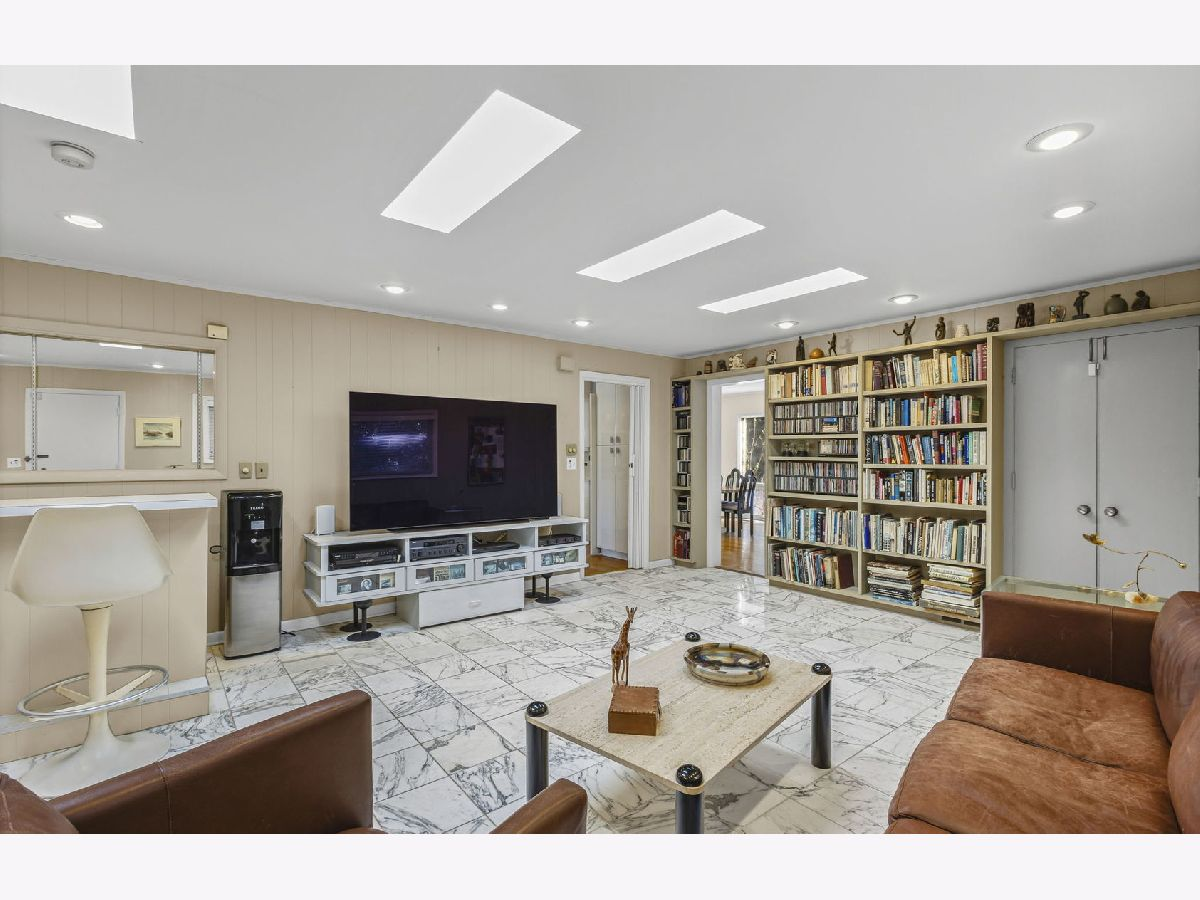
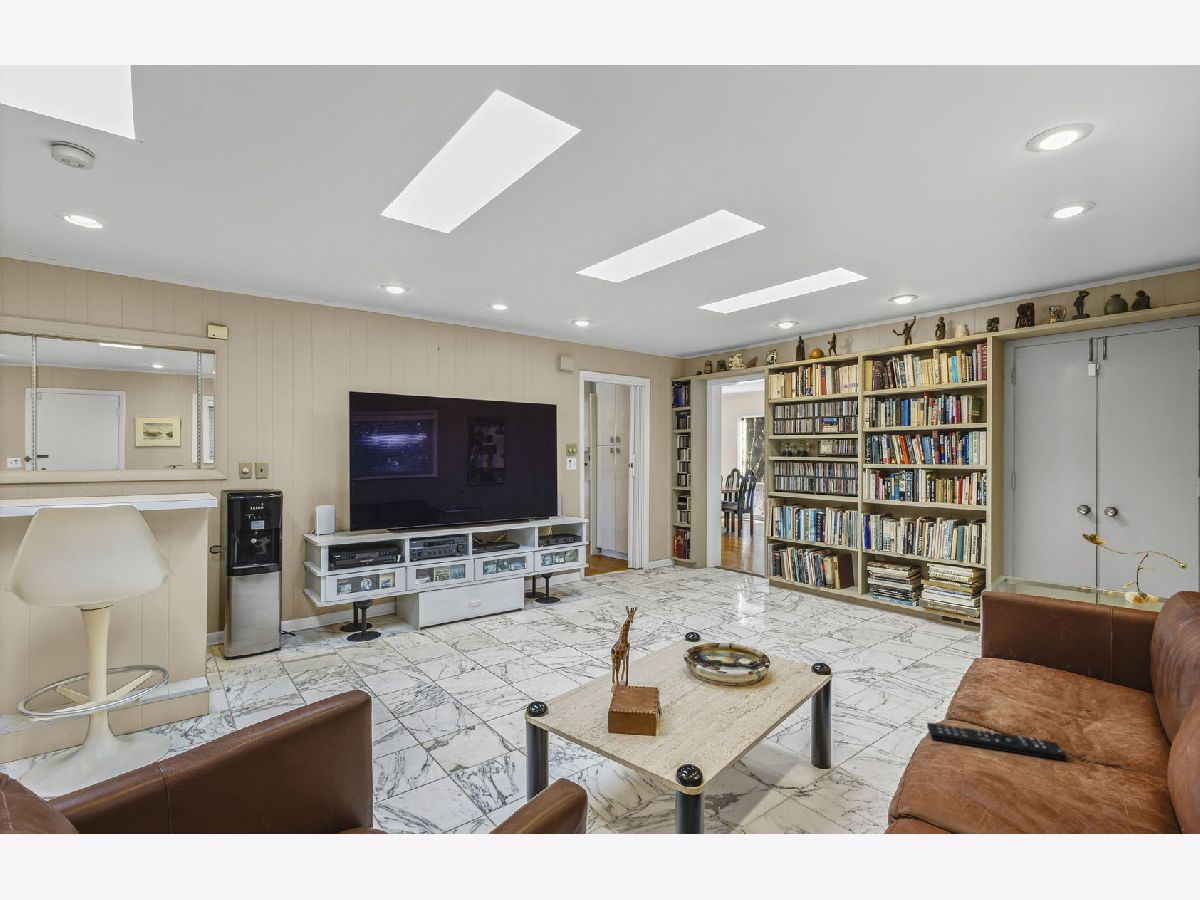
+ remote control (993, 739)
